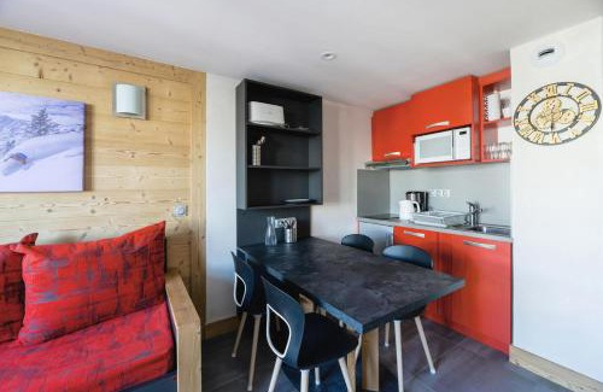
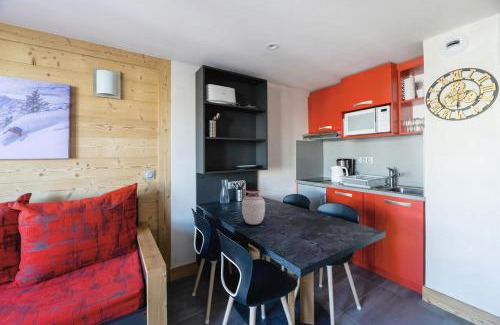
+ vase (253, 207)
